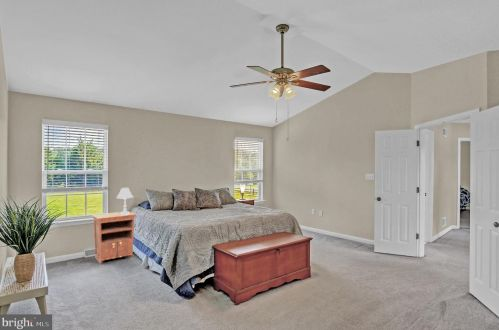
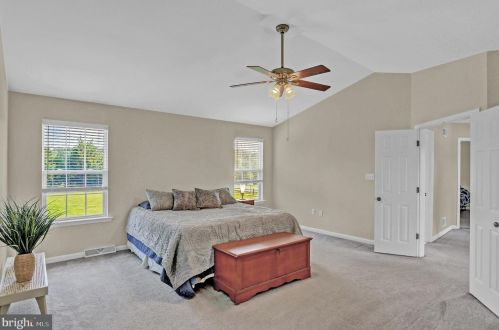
- table lamp (124, 200)
- nightstand (114, 236)
